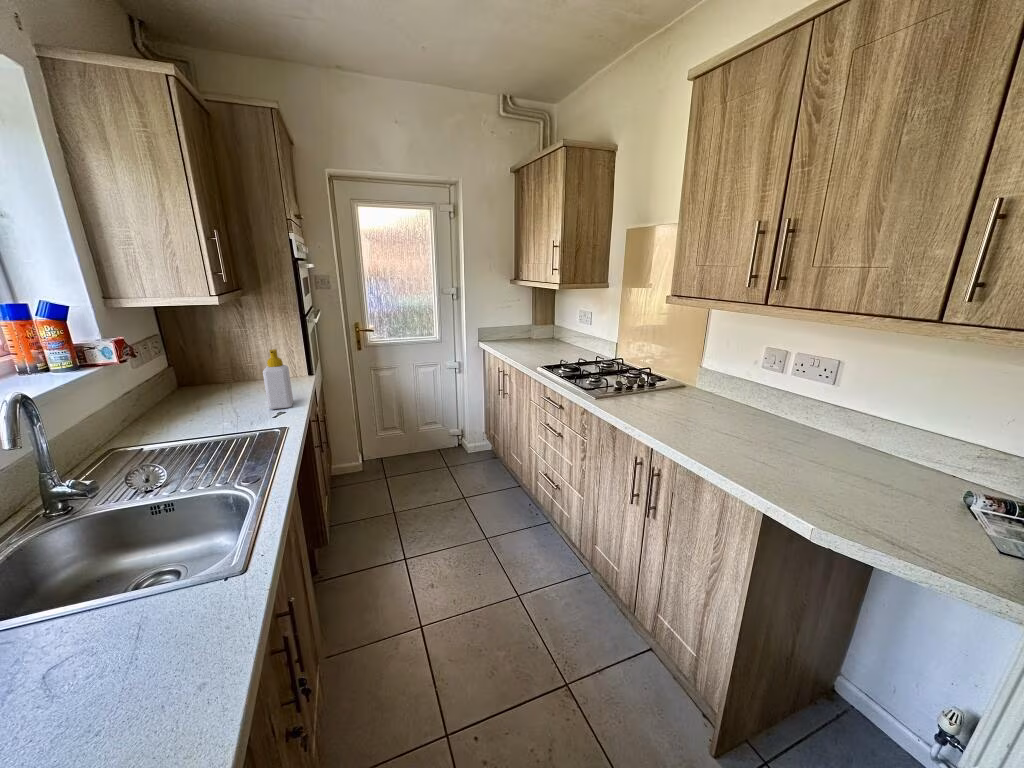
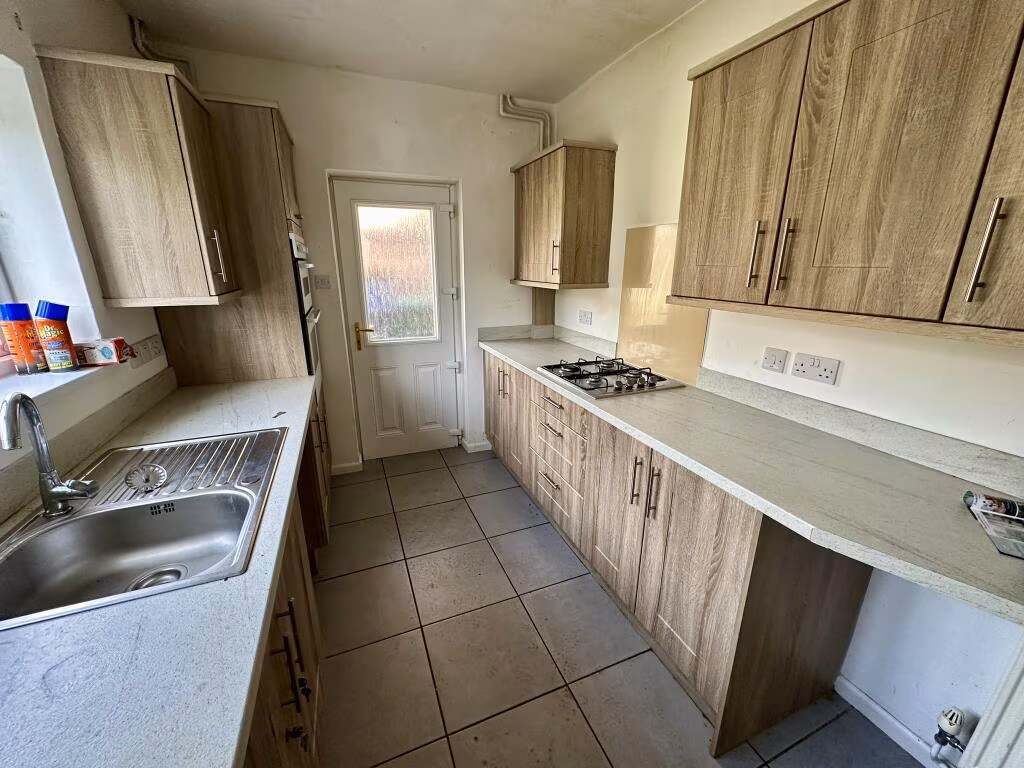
- soap bottle (277, 378)
